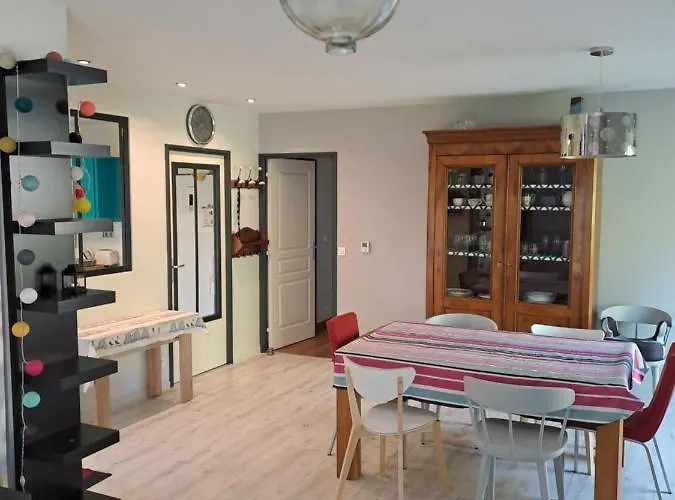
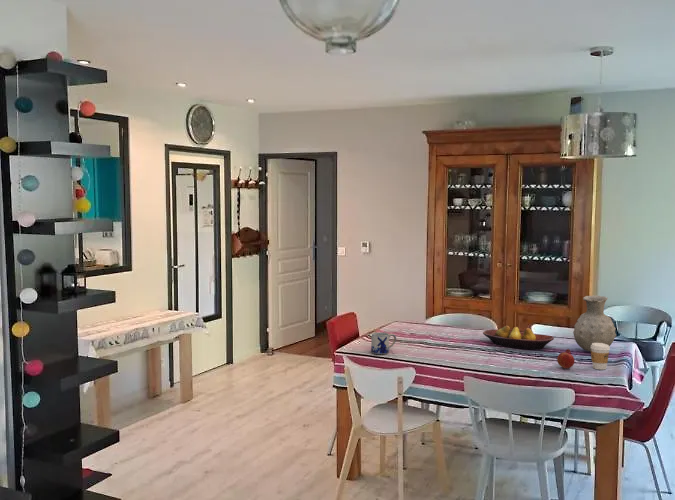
+ mug (382, 342)
+ vase (594, 324)
+ coffee cup (599, 355)
+ fruit (565, 358)
+ fruit bowl (517, 336)
